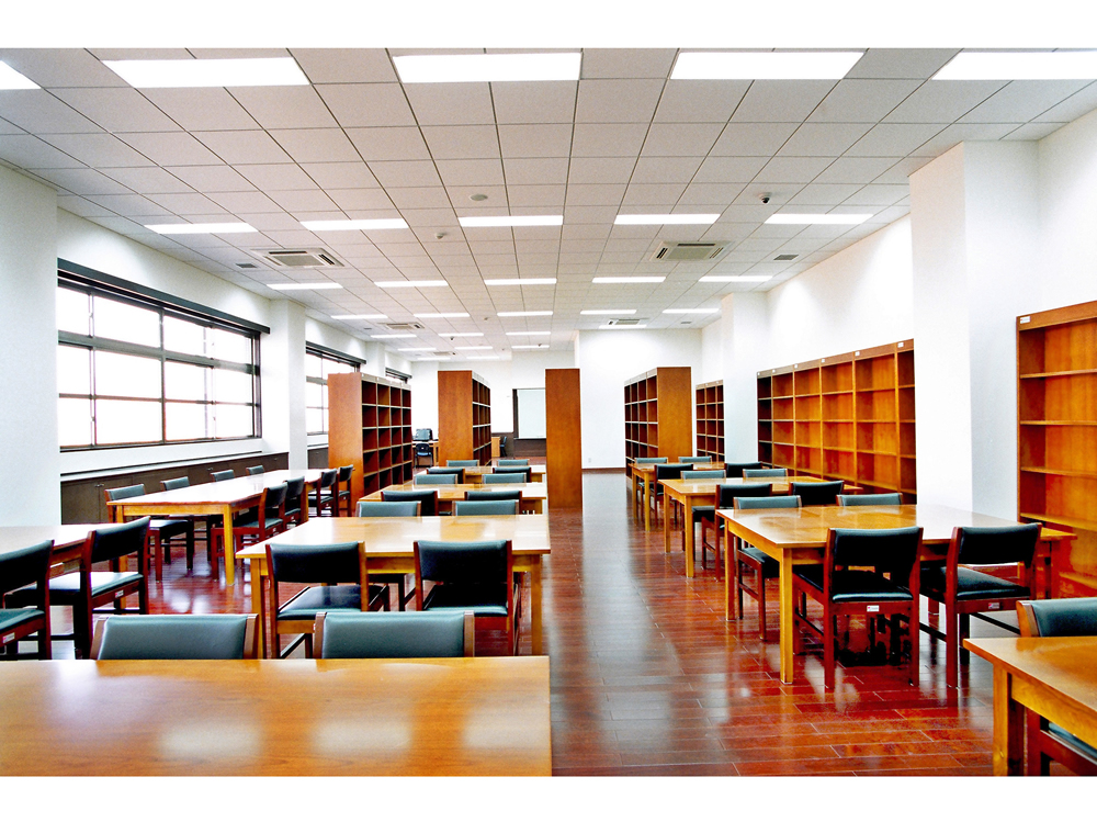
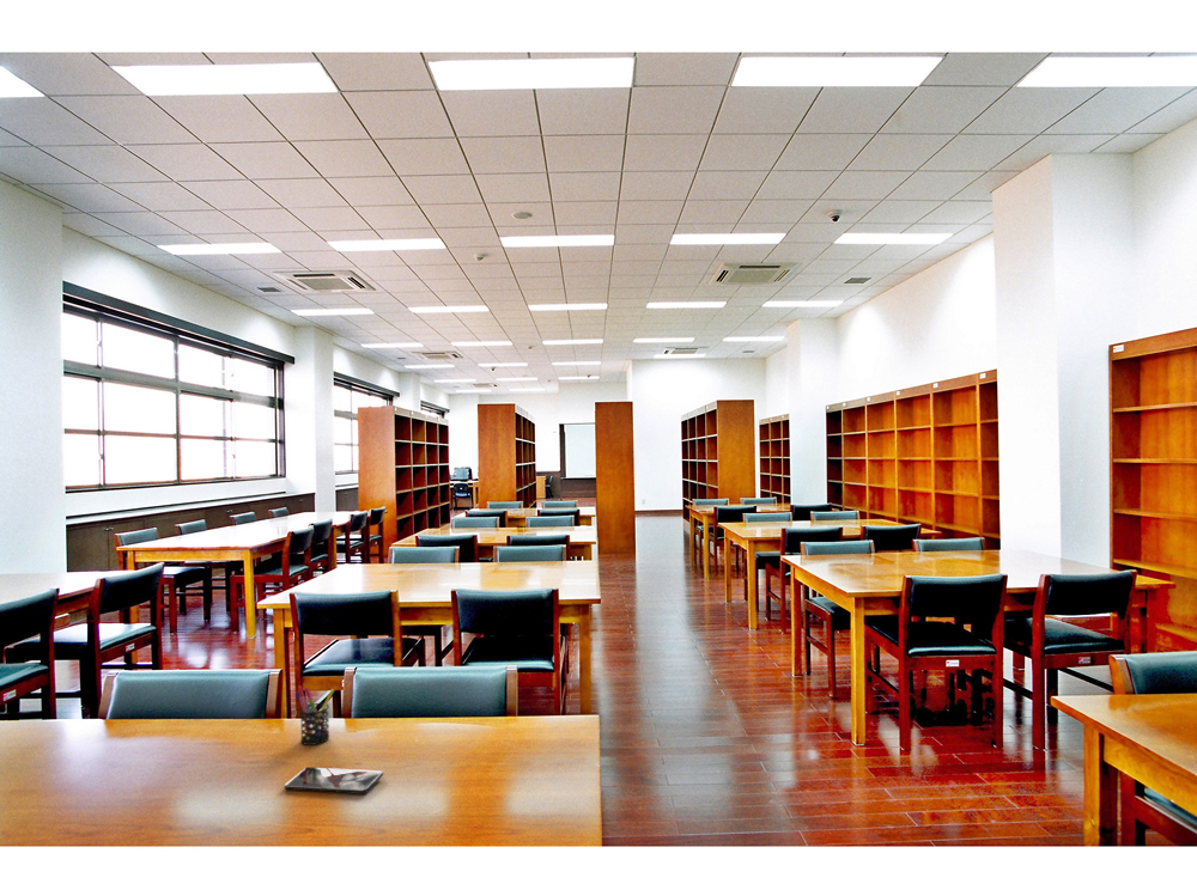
+ pen holder (312, 713)
+ smartphone (334, 780)
